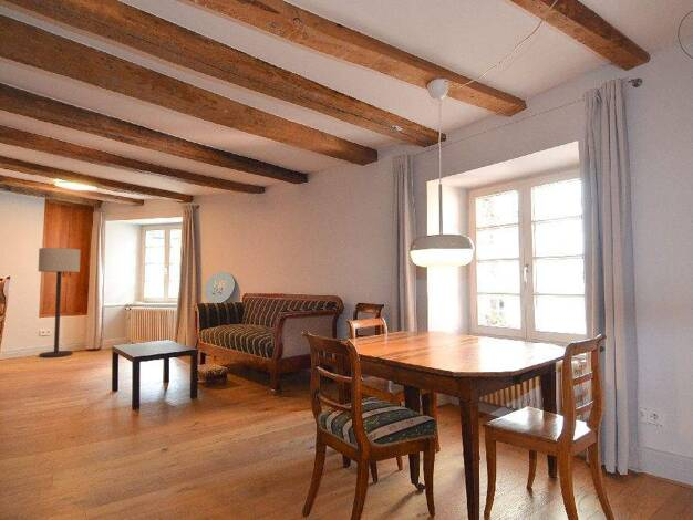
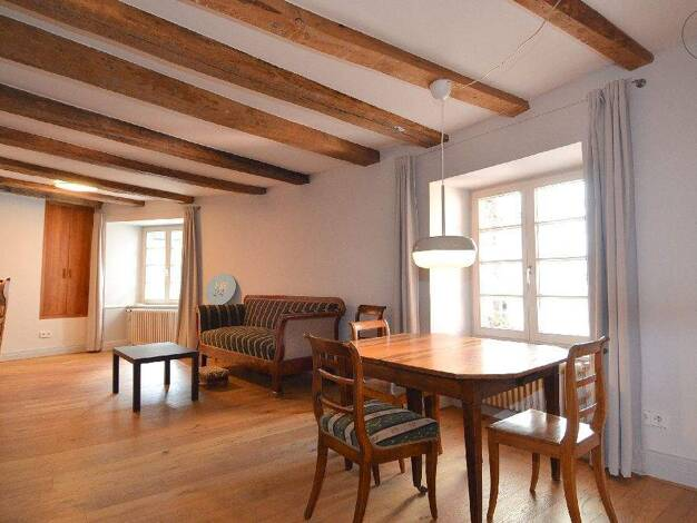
- floor lamp (58, 301)
